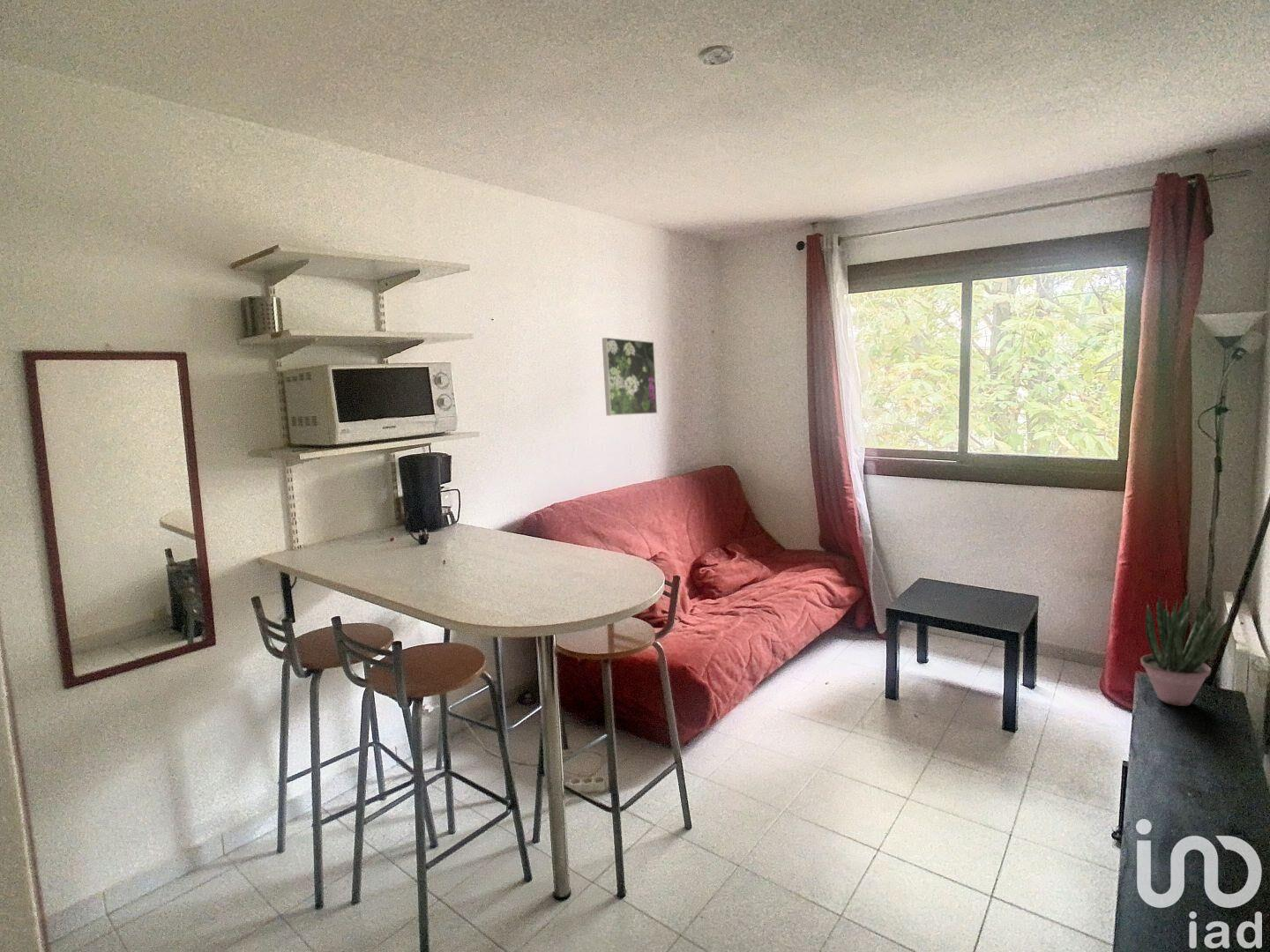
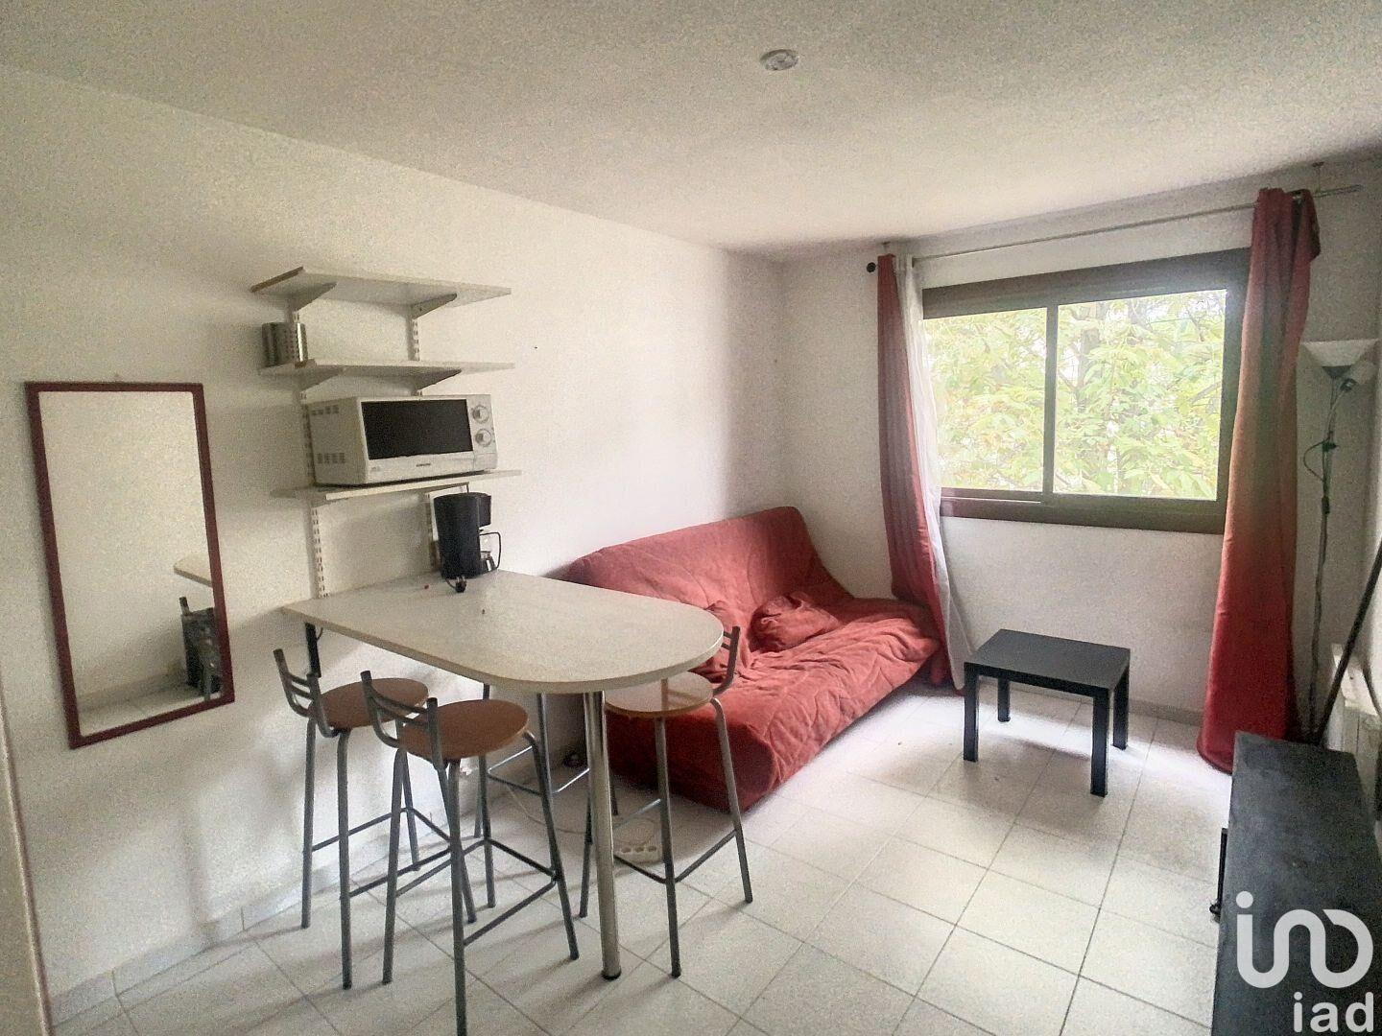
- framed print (631, 377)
- potted plant (1183, 646)
